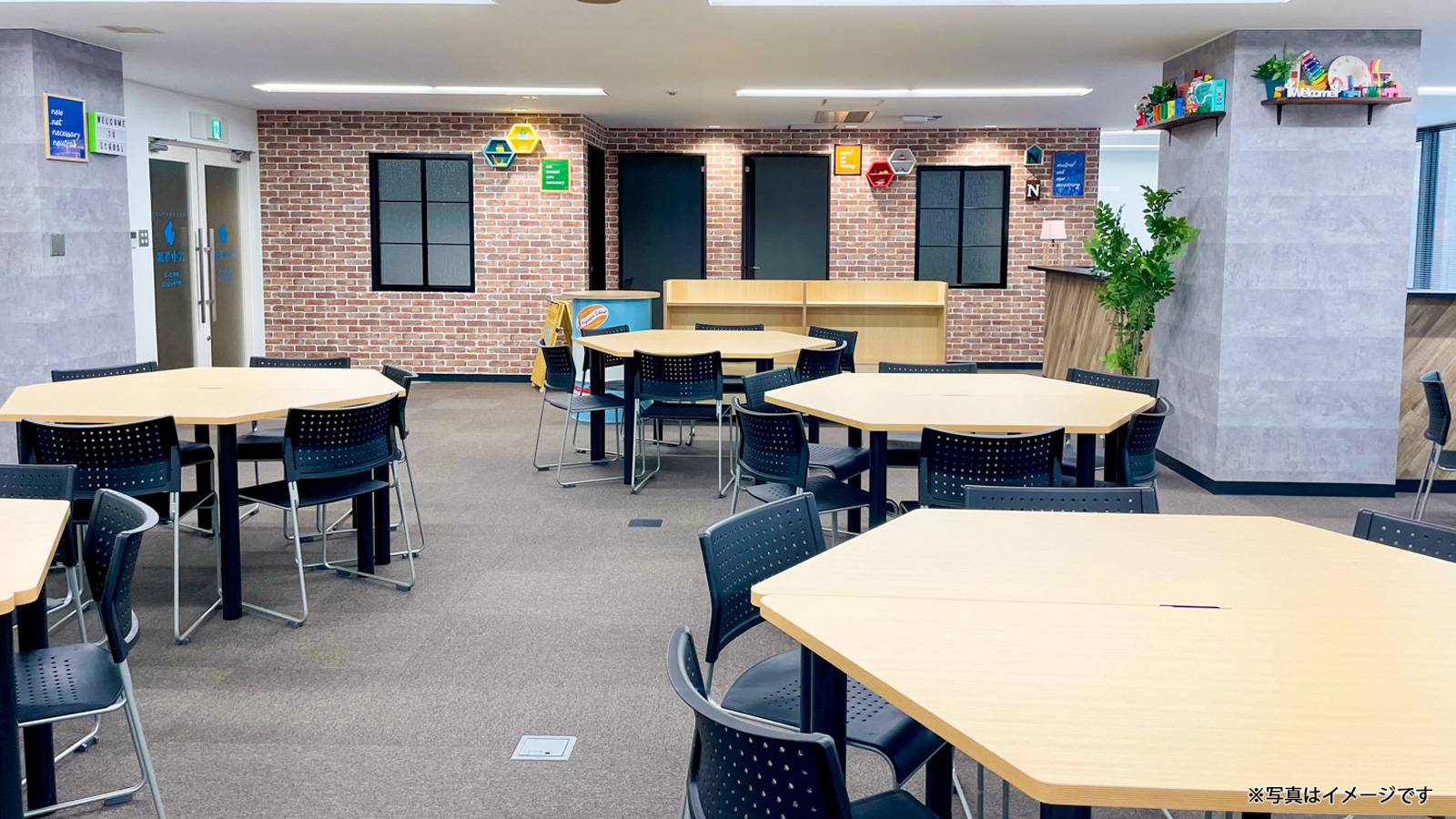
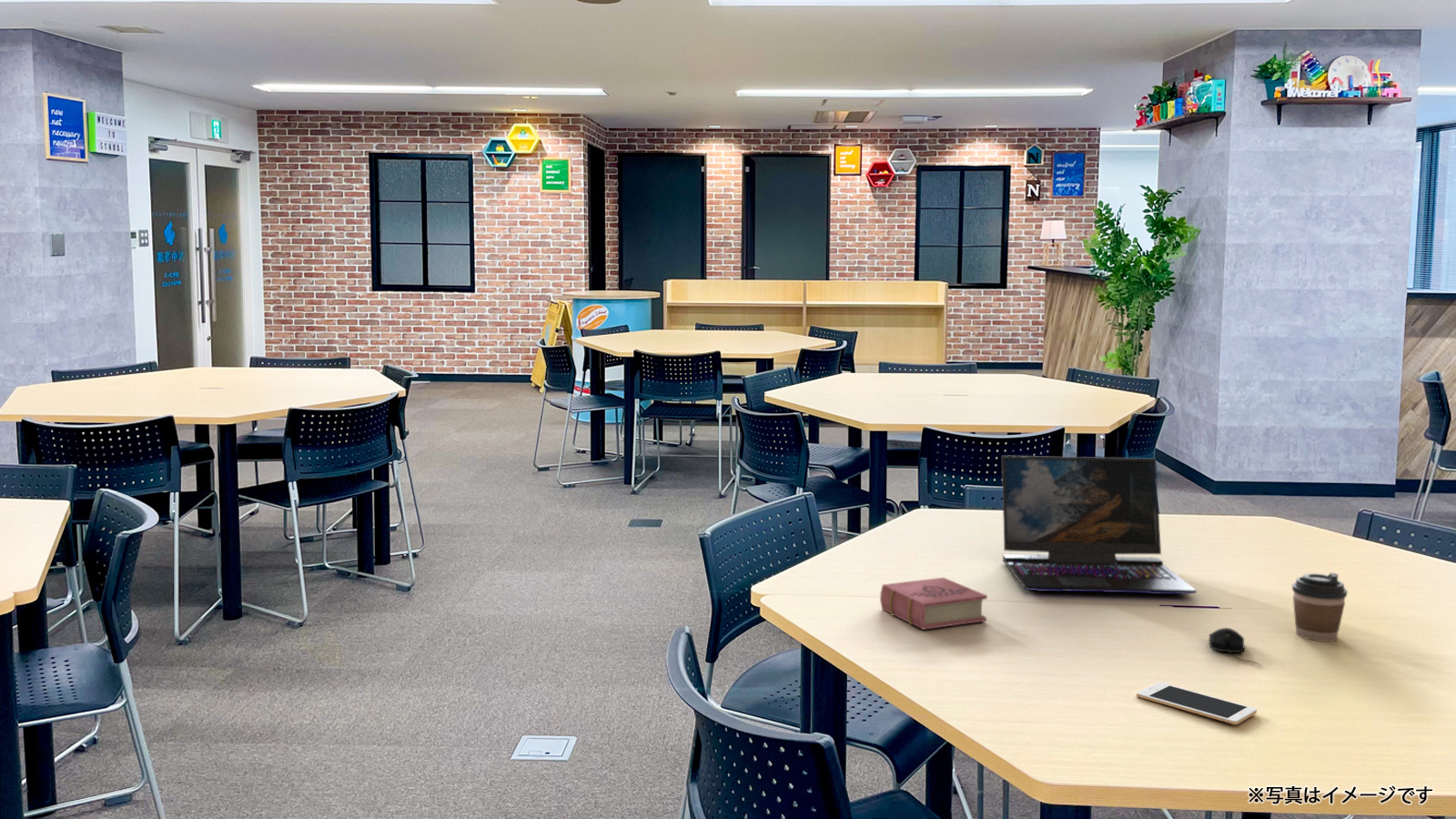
+ laptop (1093, 522)
+ book (931, 602)
+ computer mouse (1235, 642)
+ coffee cup (1318, 604)
+ cell phone (1195, 703)
